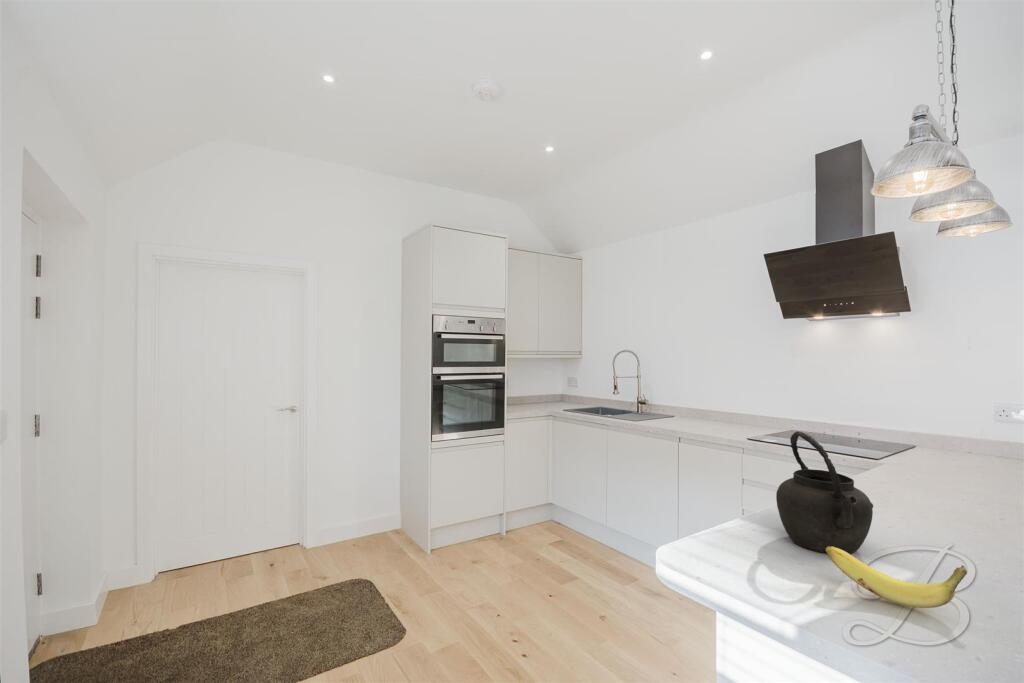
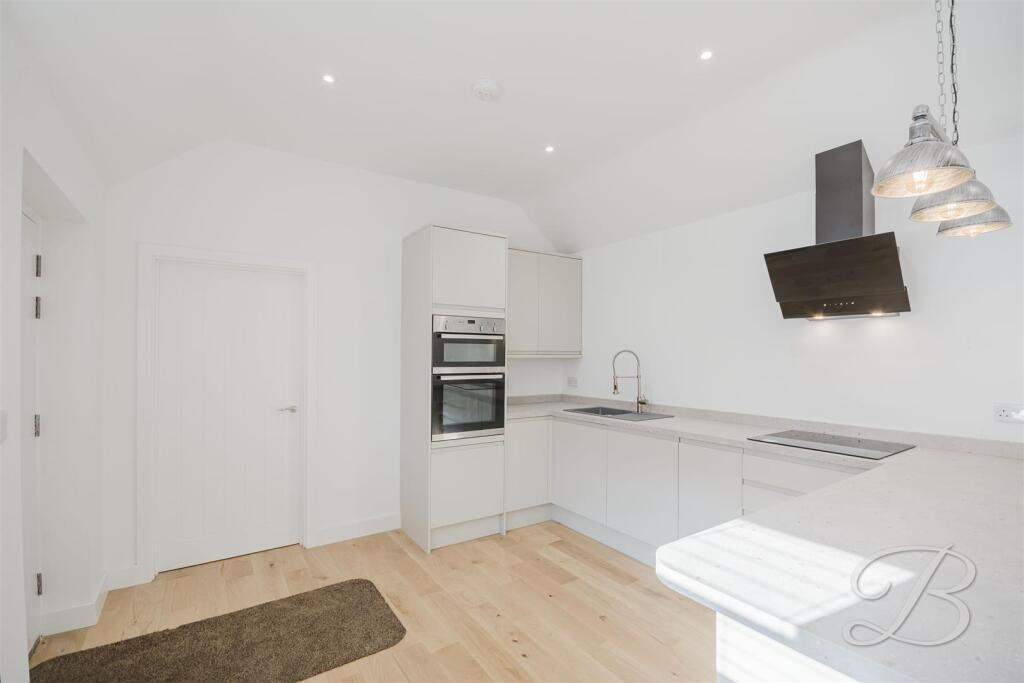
- kettle (823, 491)
- banana (891, 577)
